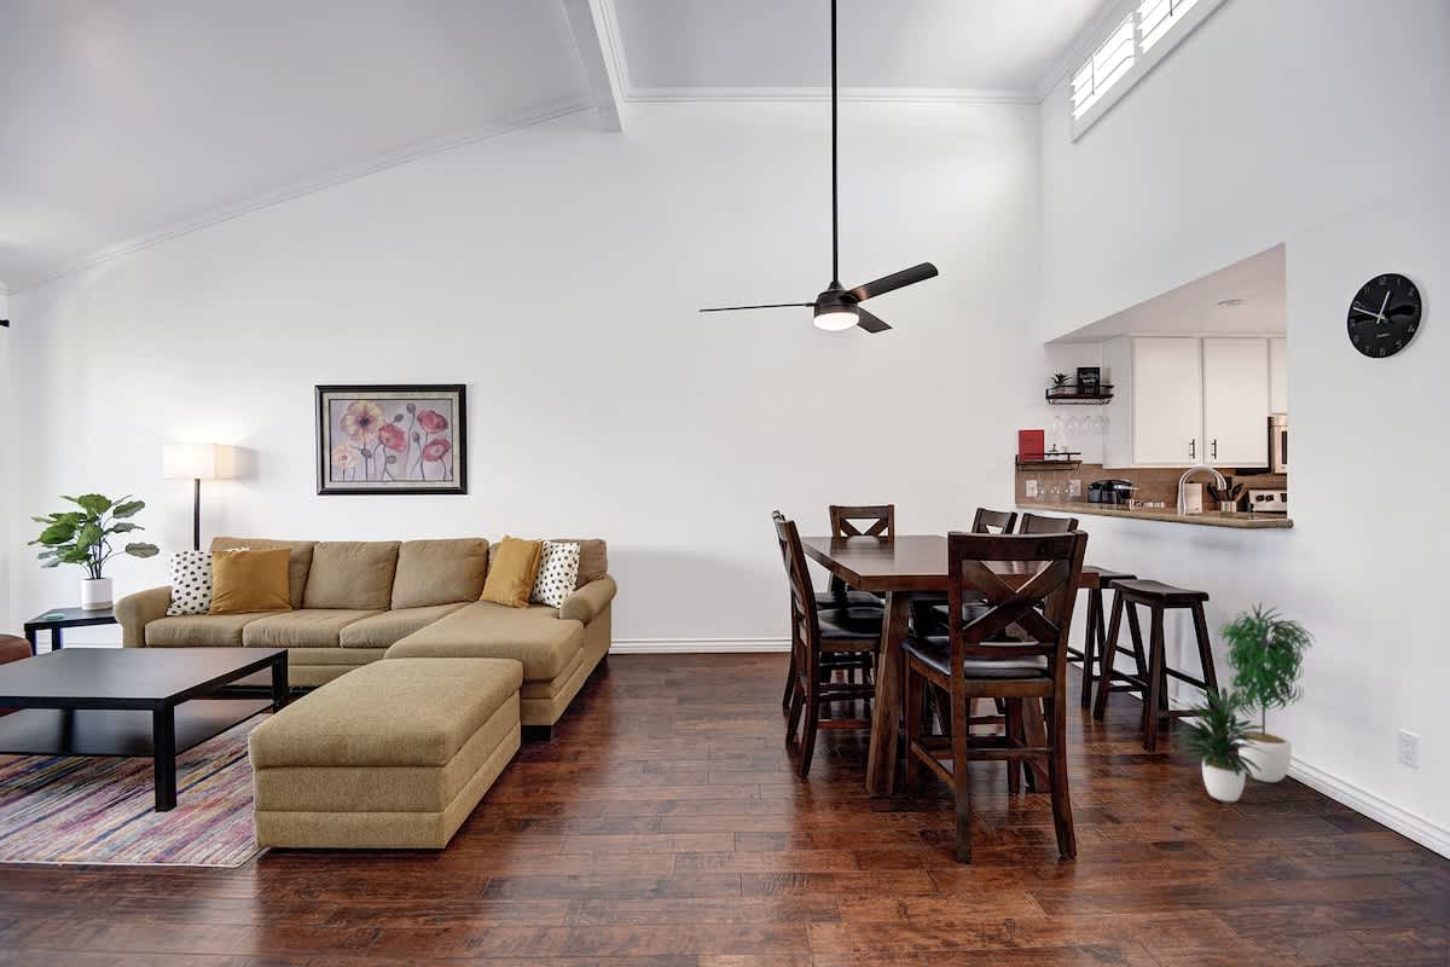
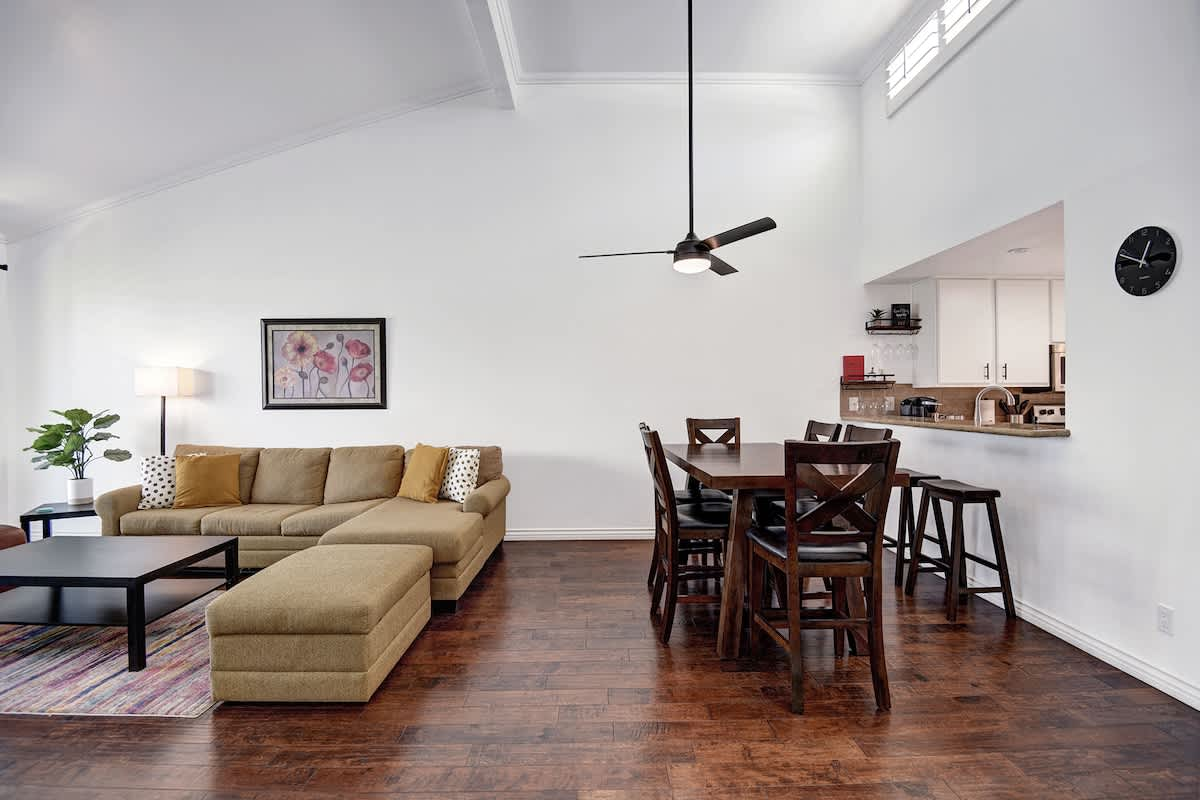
- potted plant (1242, 694)
